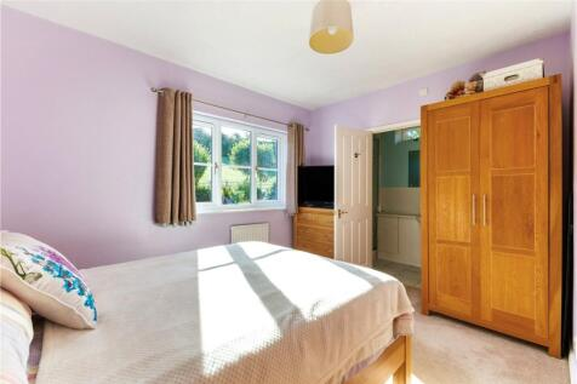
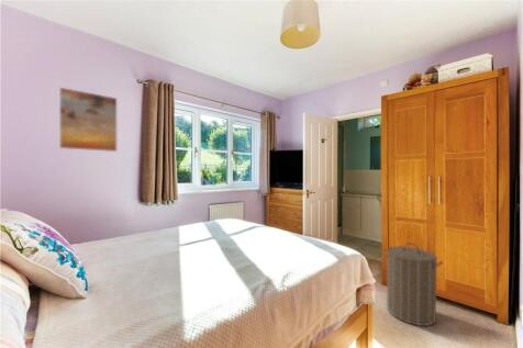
+ laundry hamper (410, 278)
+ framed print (89, 121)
